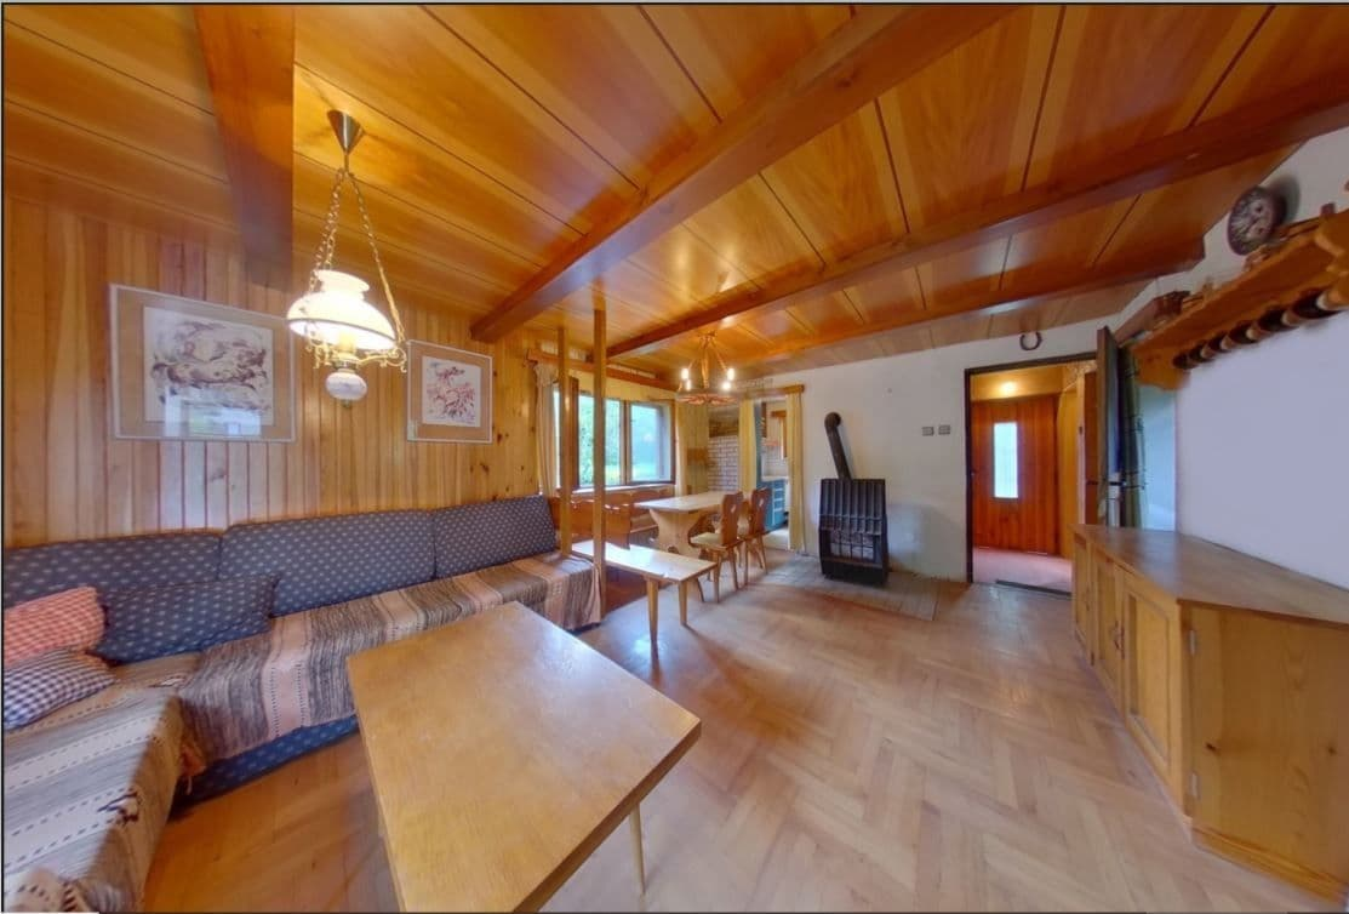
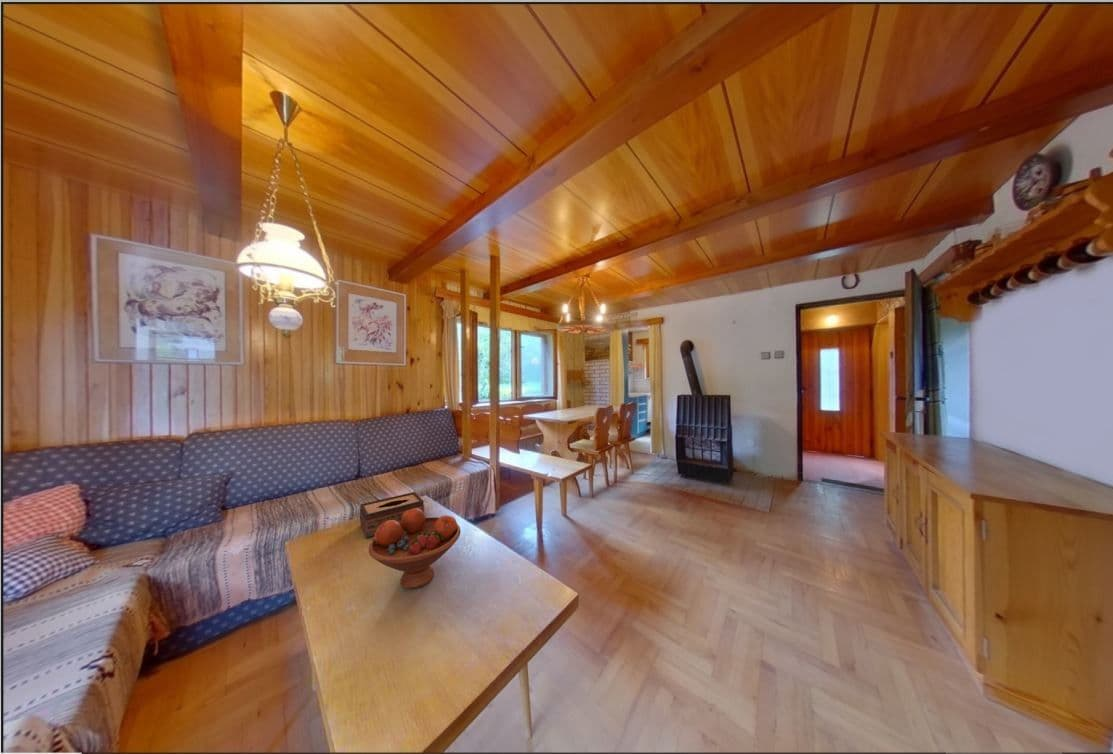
+ tissue box (392, 512)
+ fruit bowl (417, 549)
